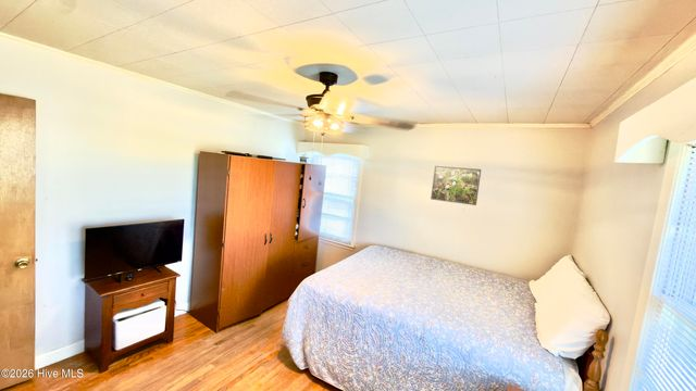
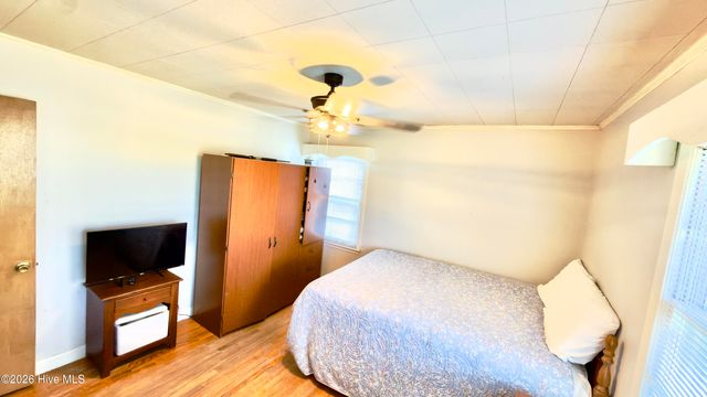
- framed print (455, 185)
